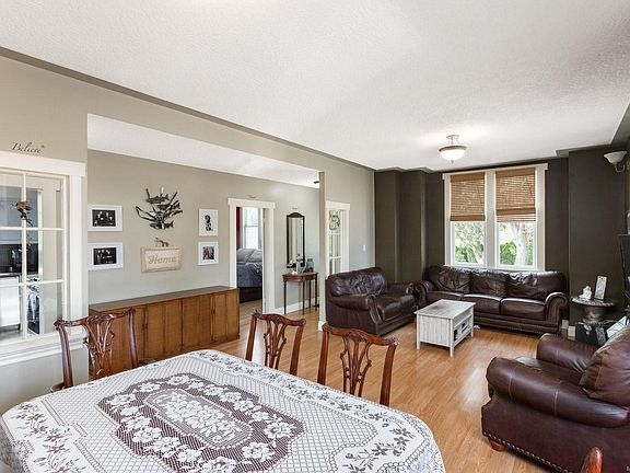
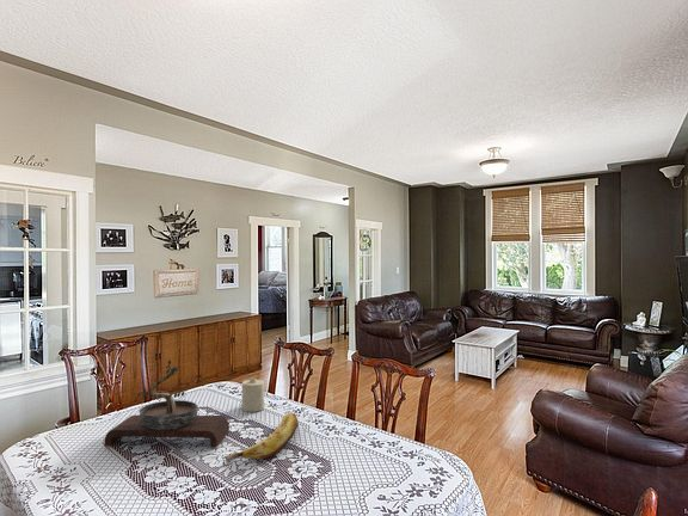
+ bonsai tree (168, 400)
+ banana (272, 432)
+ candle (252, 392)
